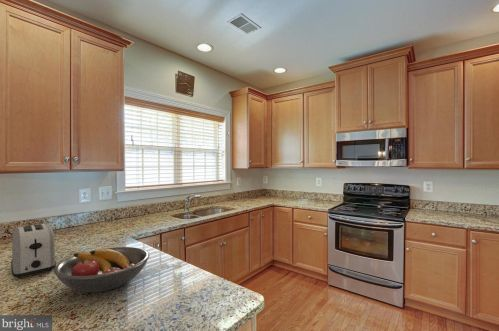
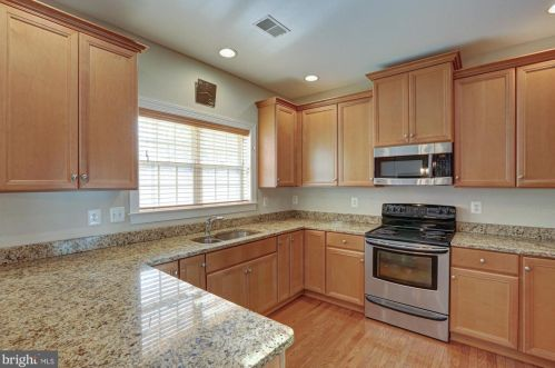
- fruit bowl (105, 268)
- toaster (33, 247)
